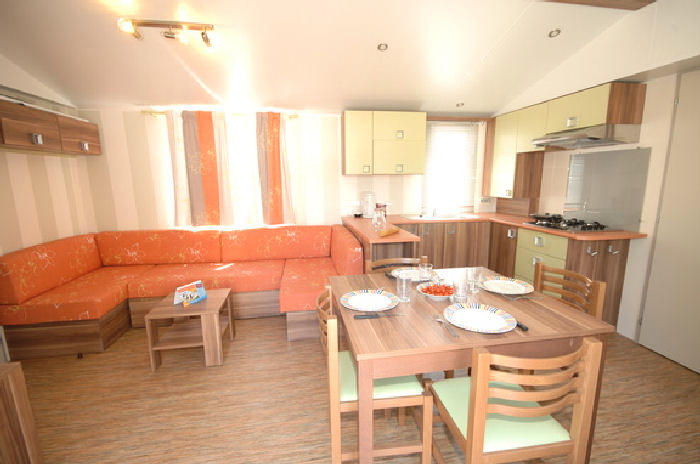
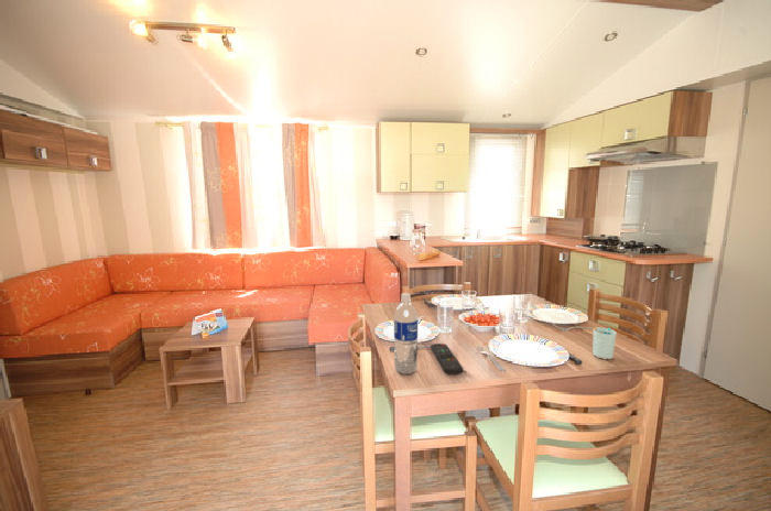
+ remote control (445, 357)
+ water bottle (405, 333)
+ cup (602, 340)
